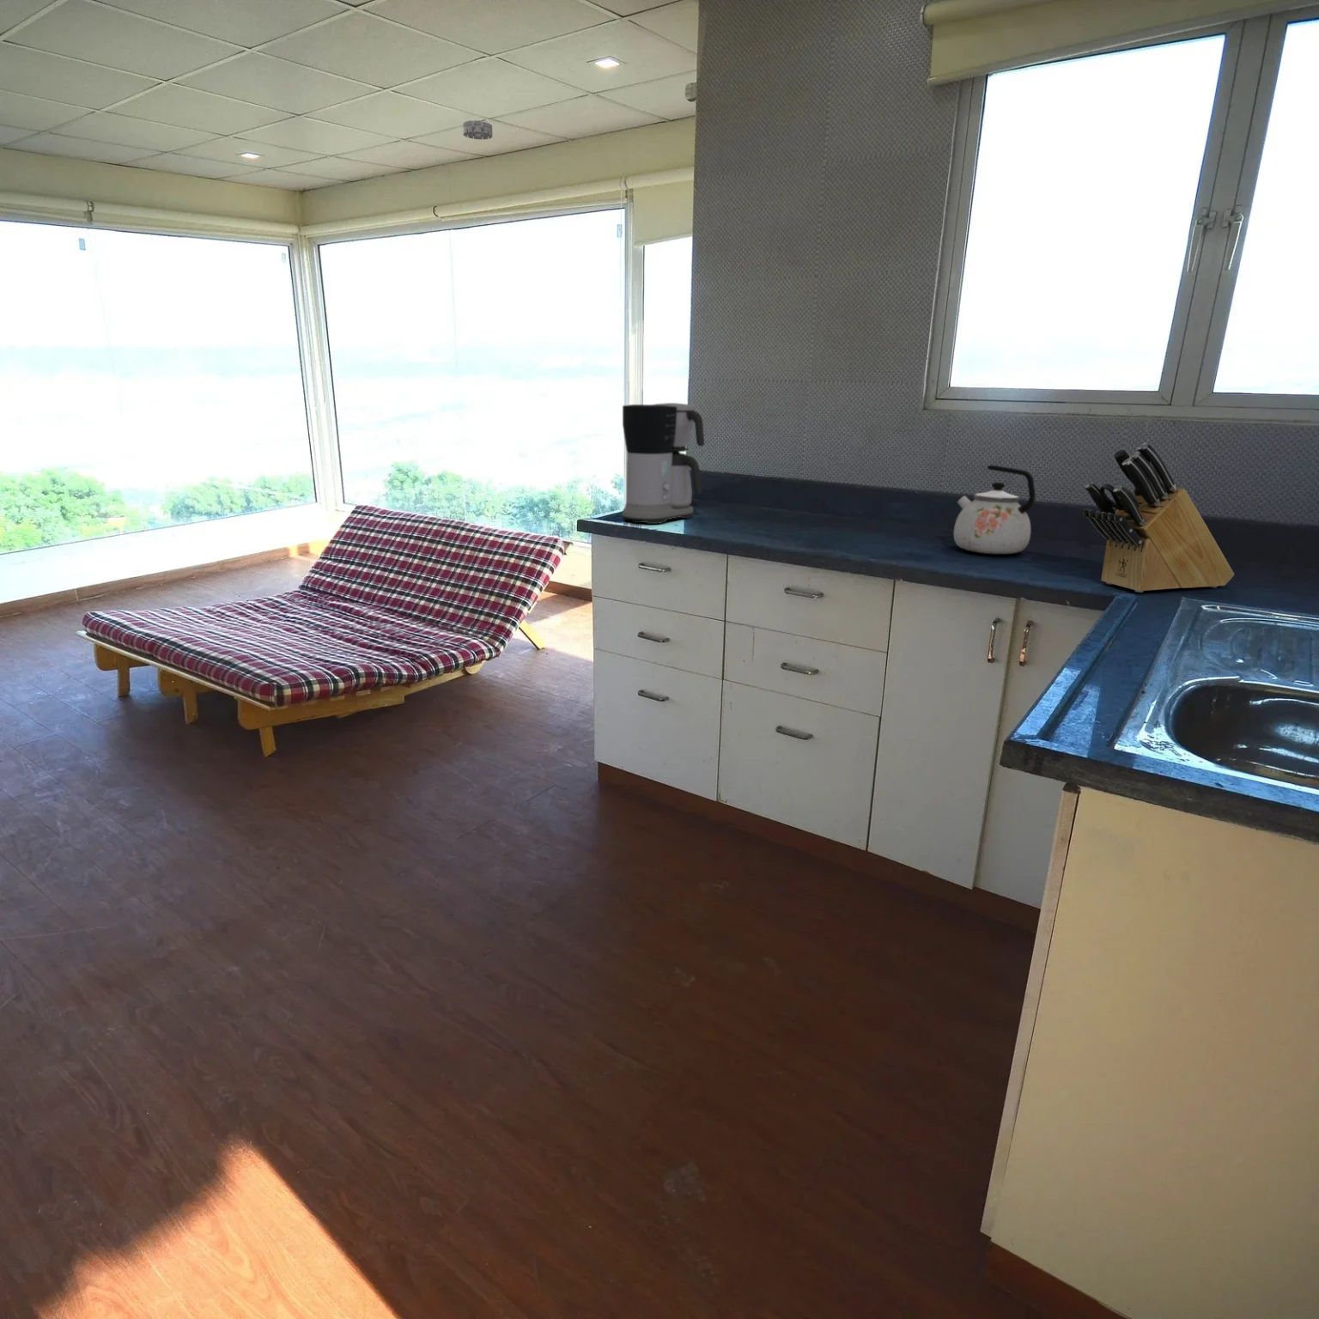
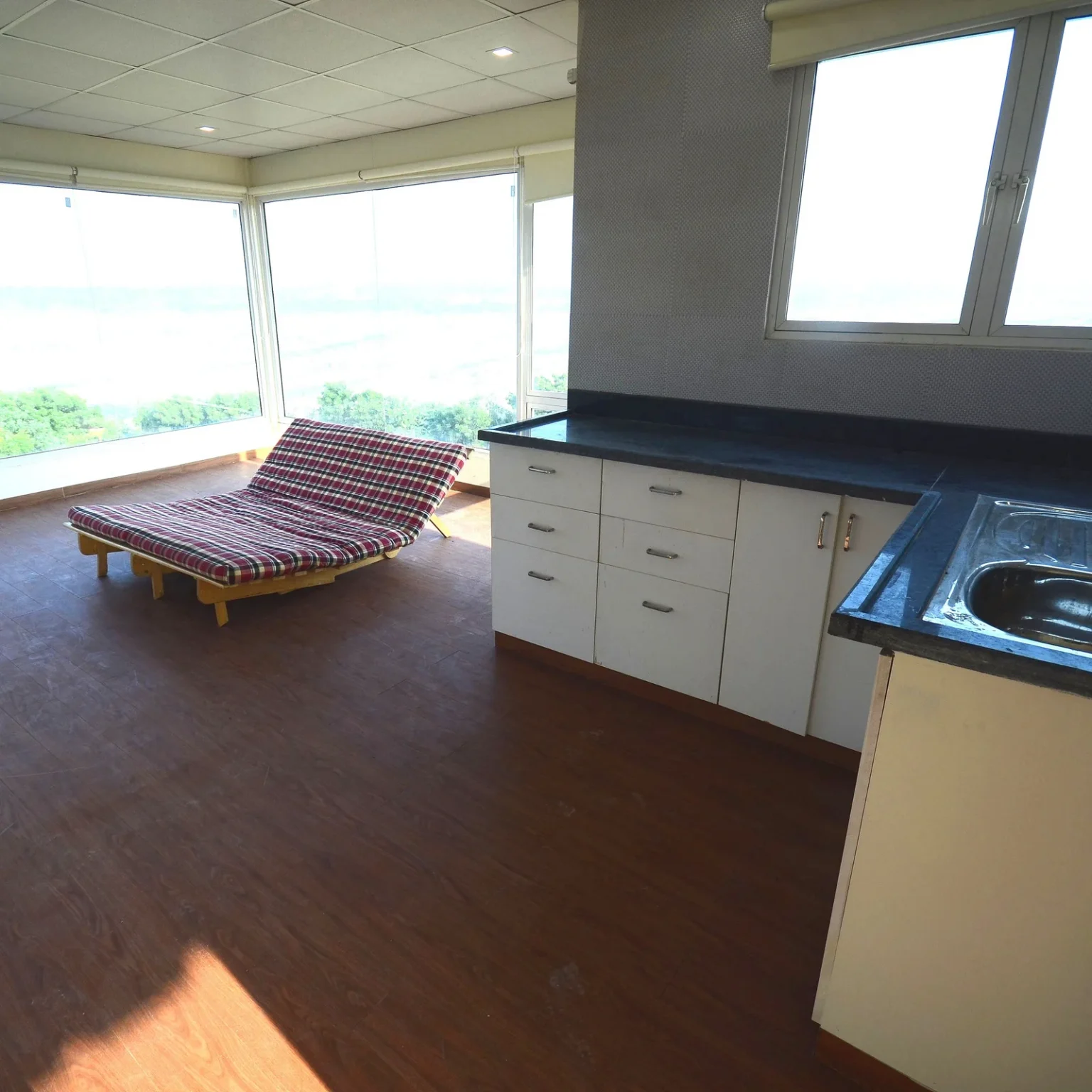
- smoke detector (477, 129)
- knife block (1162, 516)
- kettle (994, 509)
- coffee maker (664, 461)
